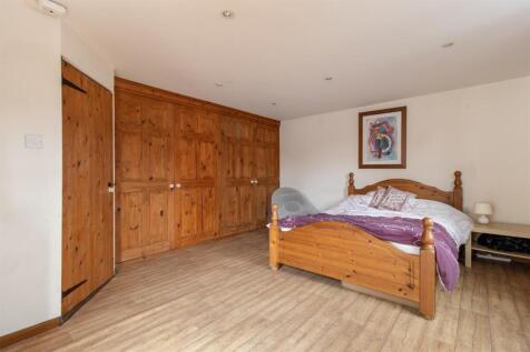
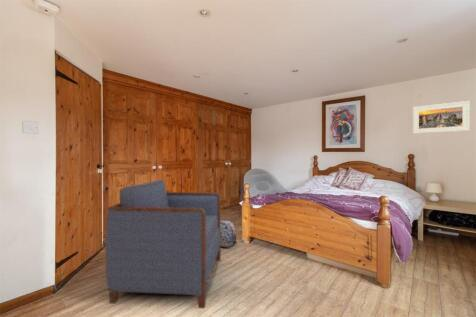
+ armchair (172, 230)
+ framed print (439, 118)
+ backpack (223, 233)
